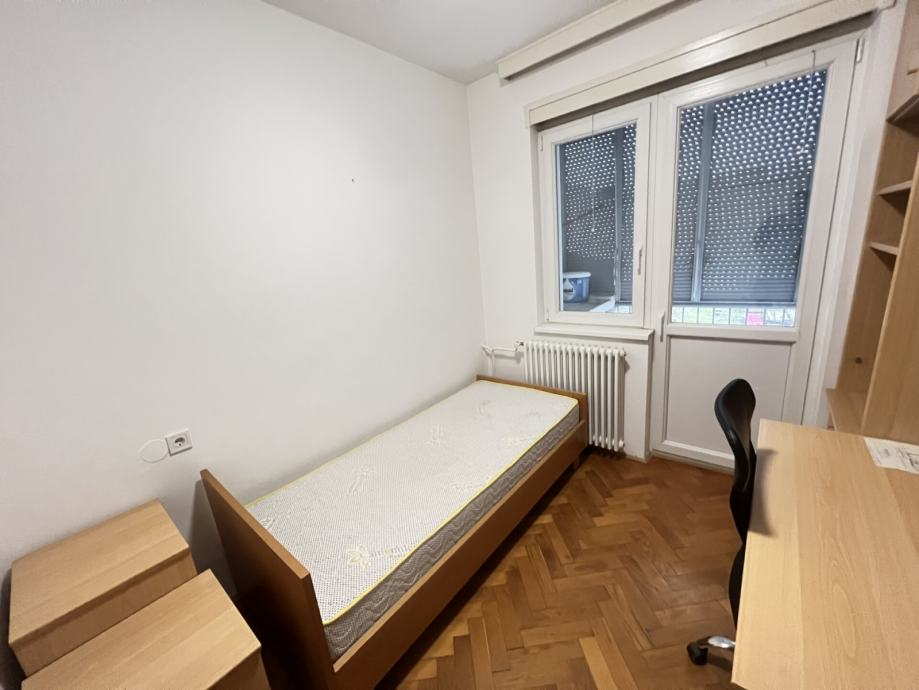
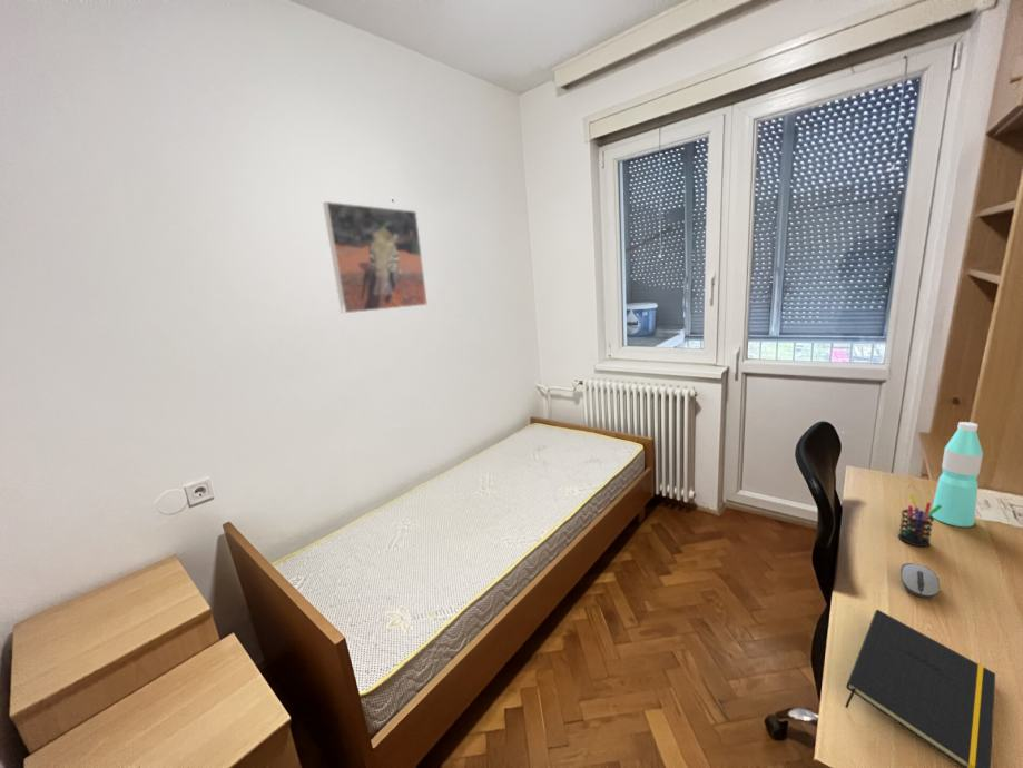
+ pen holder (921, 519)
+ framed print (381, 259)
+ computer mouse (918, 578)
+ notepad (922, 680)
+ water bottle (960, 472)
